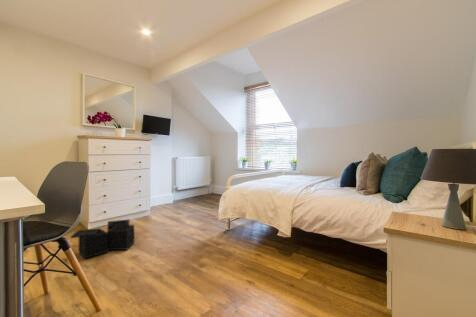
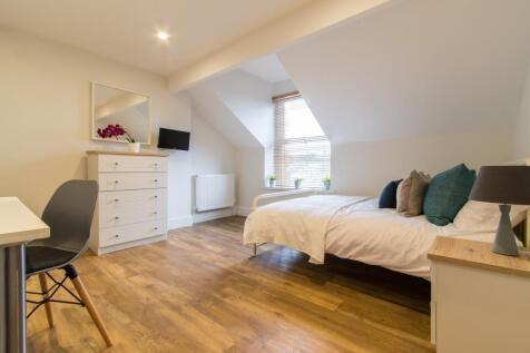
- storage bin (109, 235)
